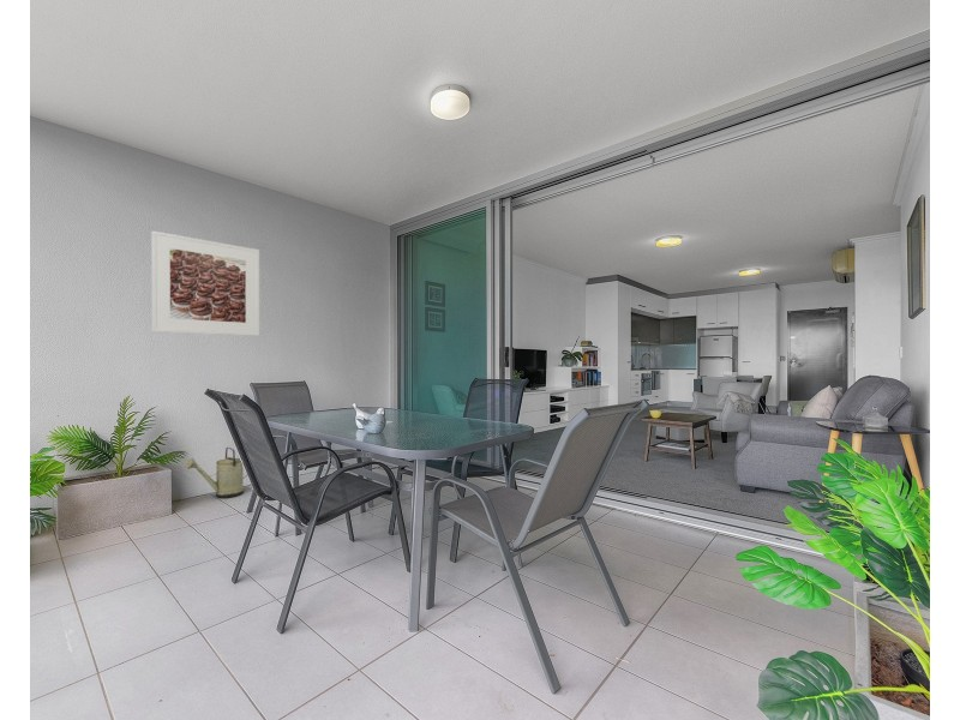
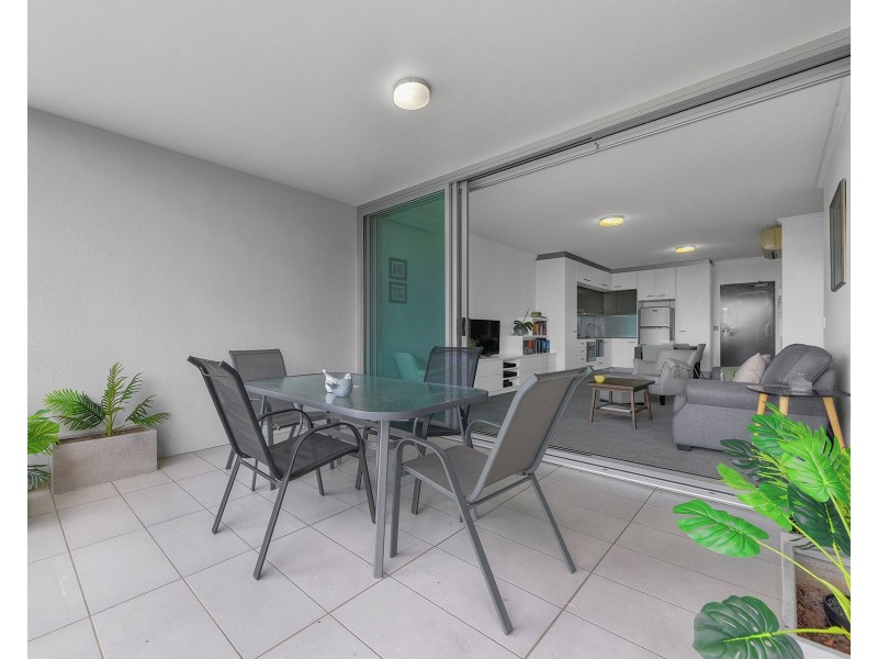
- watering can (217, 473)
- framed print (209, 287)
